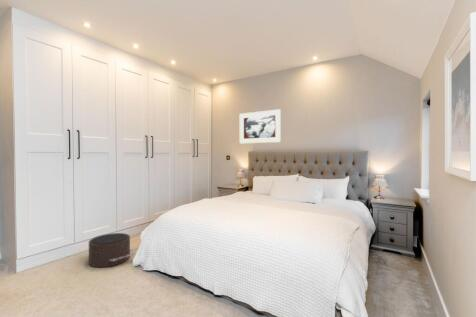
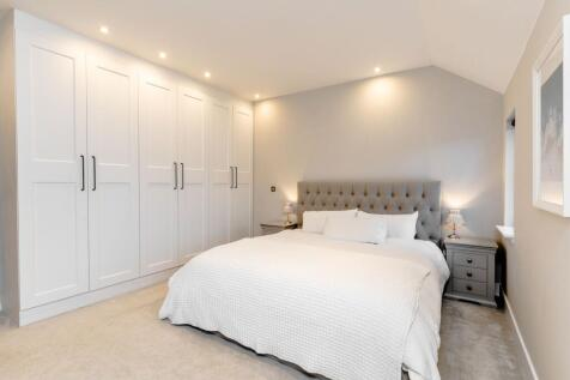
- pouf (113, 248)
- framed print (259, 127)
